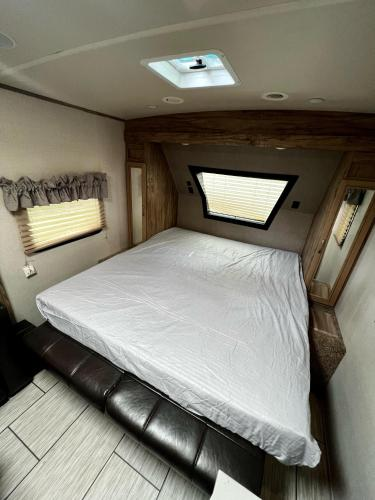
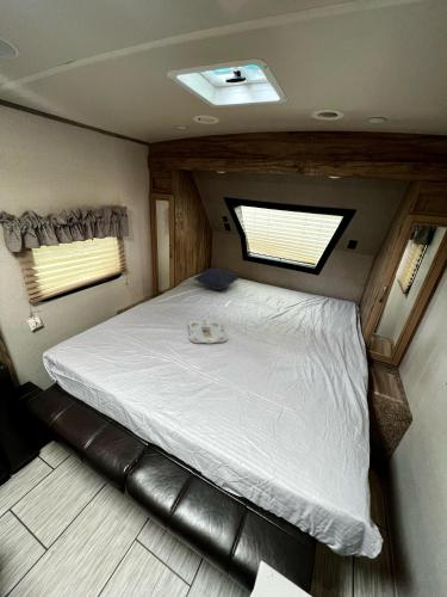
+ pillow (217, 278)
+ serving tray (206, 331)
